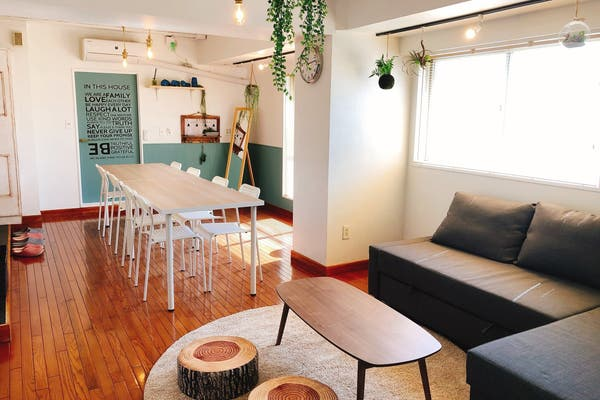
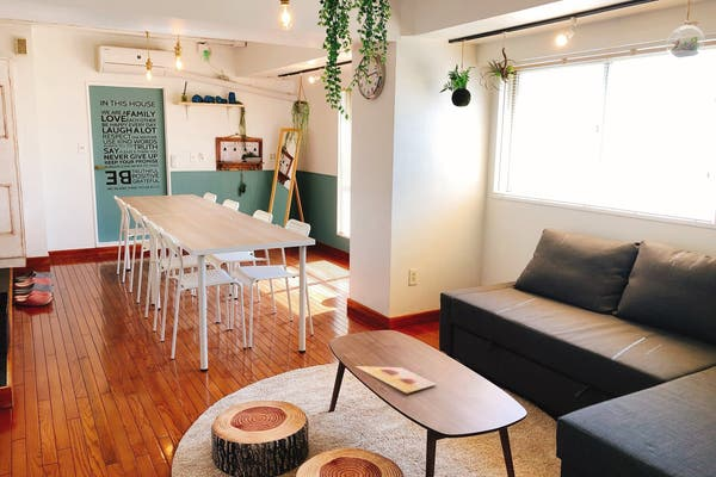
+ painting (388, 371)
